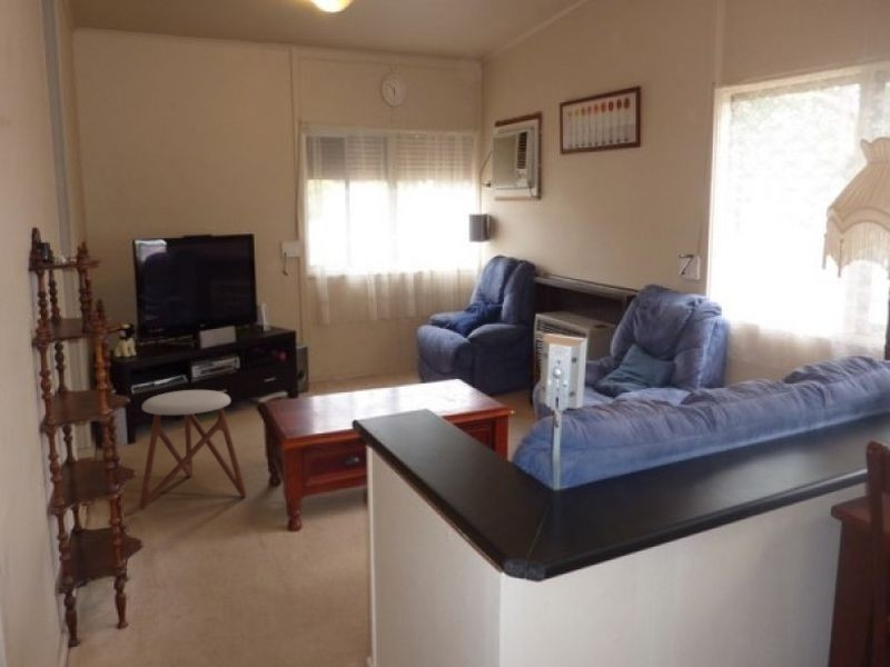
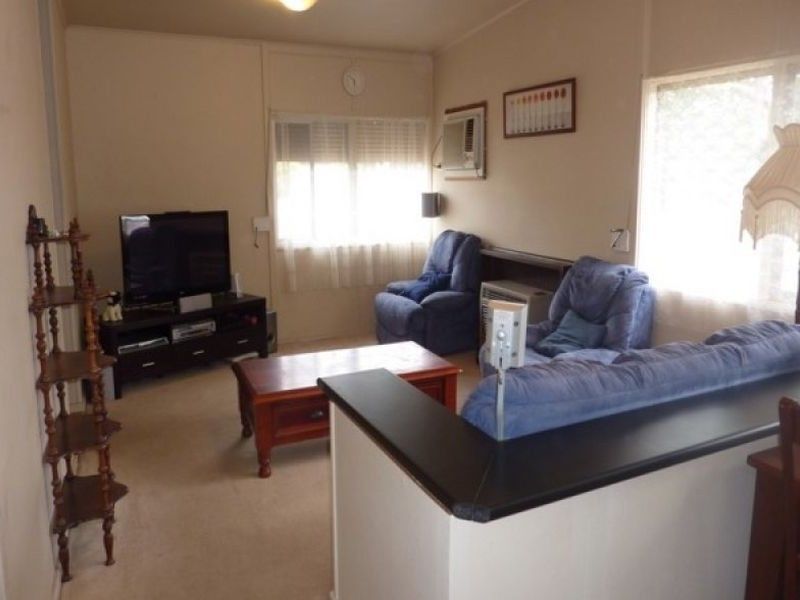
- stool (197, 446)
